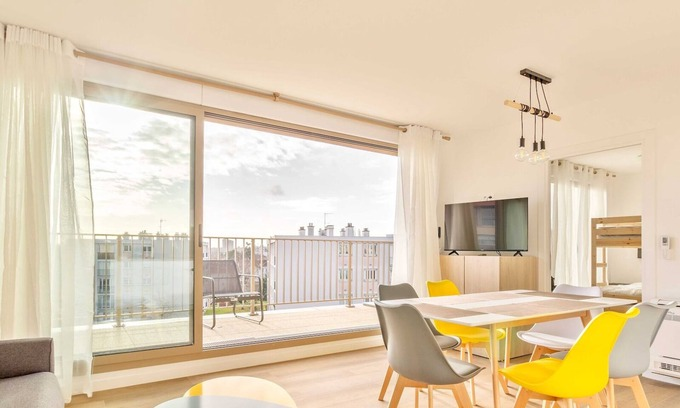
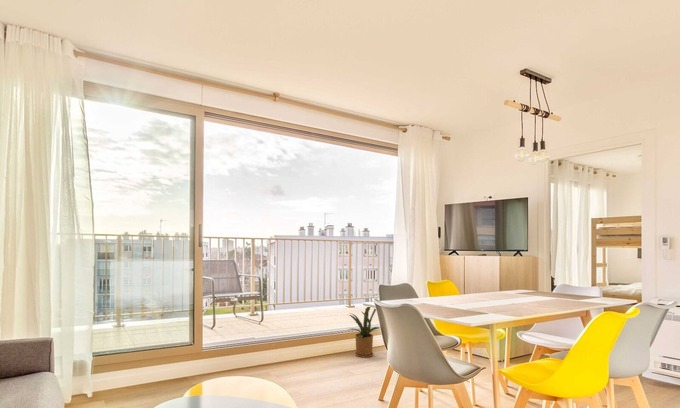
+ house plant (361, 329)
